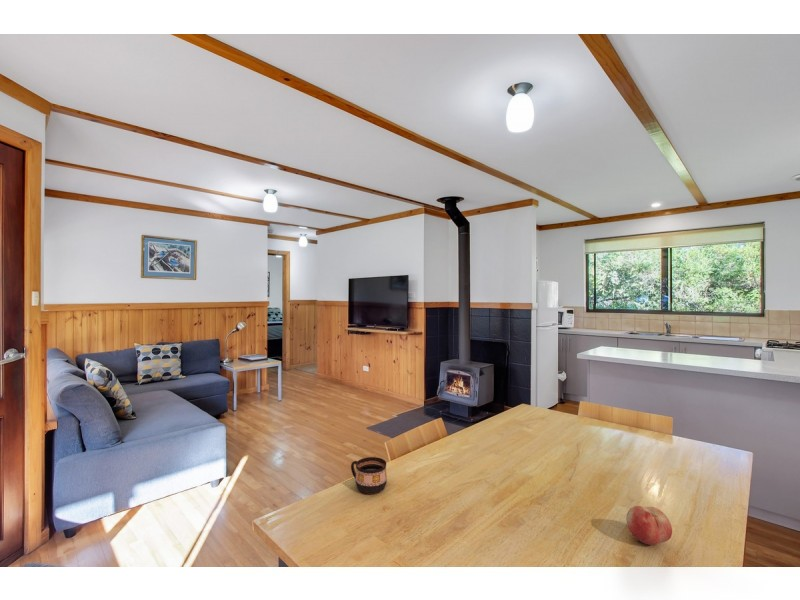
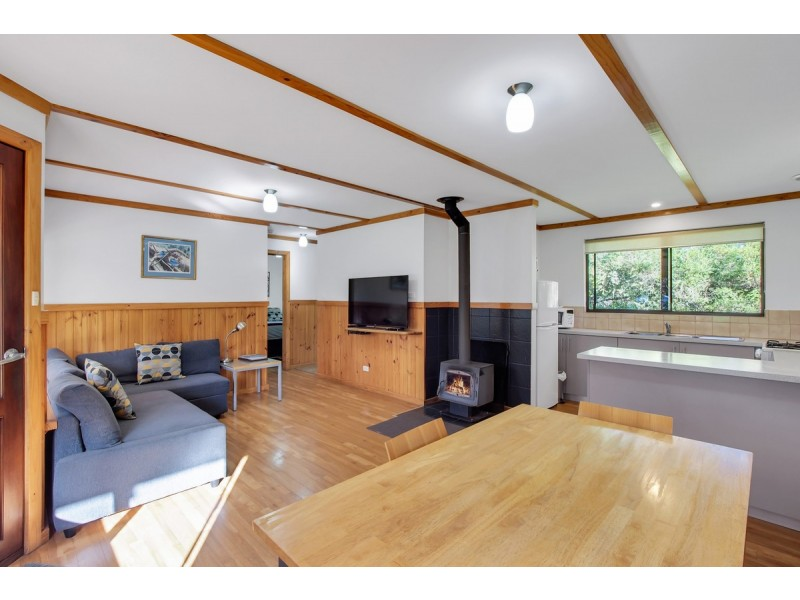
- fruit (648, 525)
- cup (370, 474)
